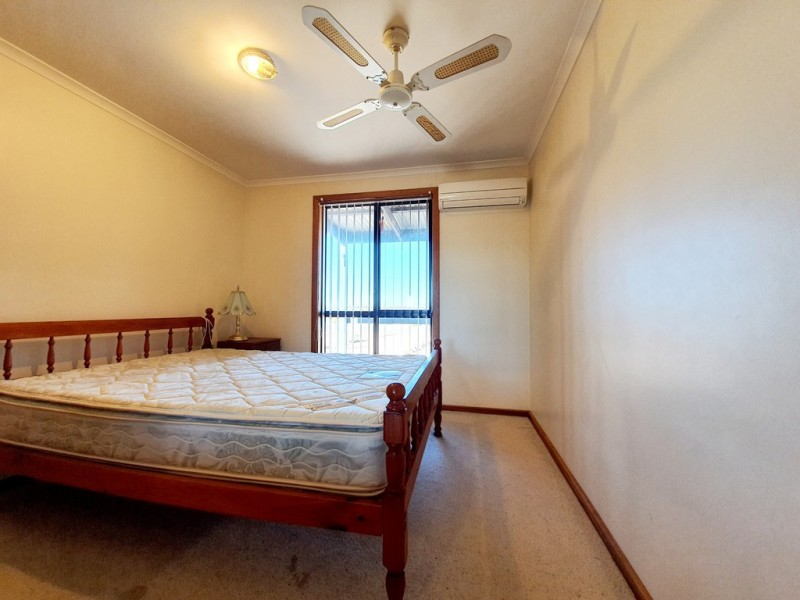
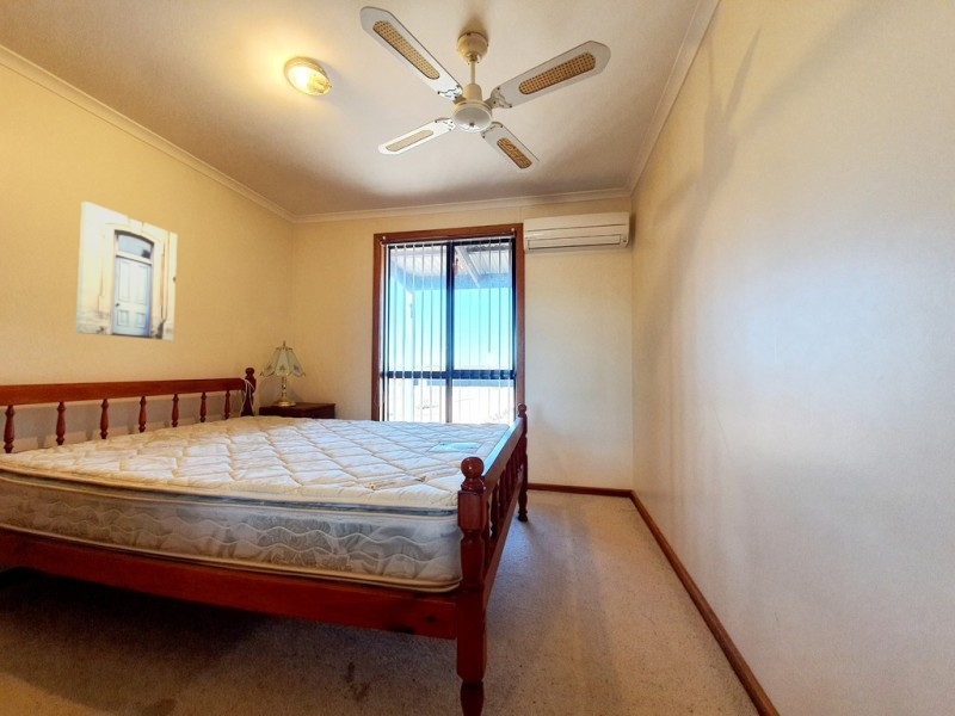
+ wall art (131, 277)
